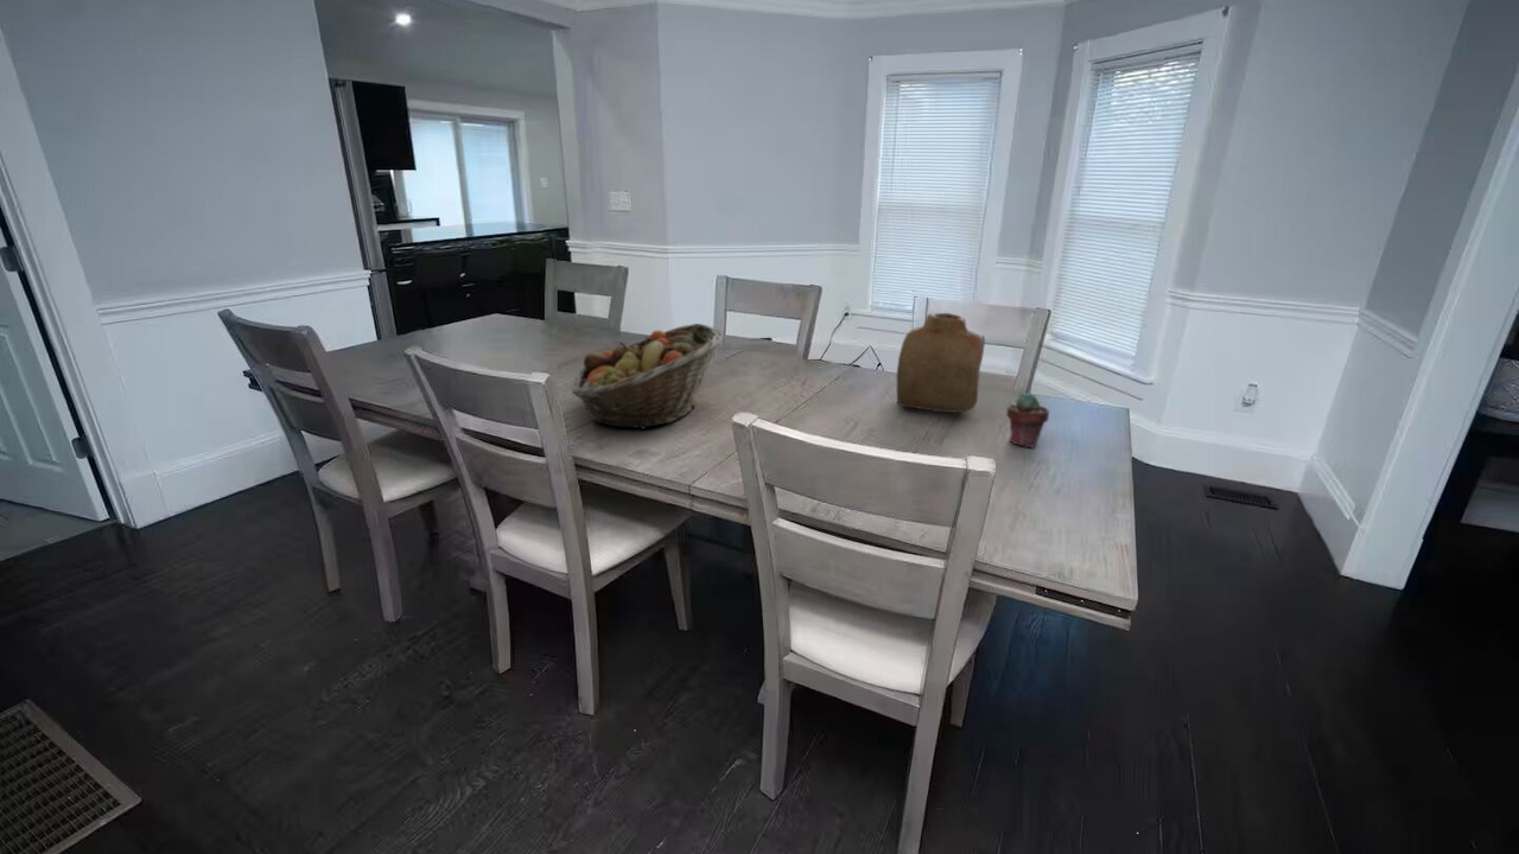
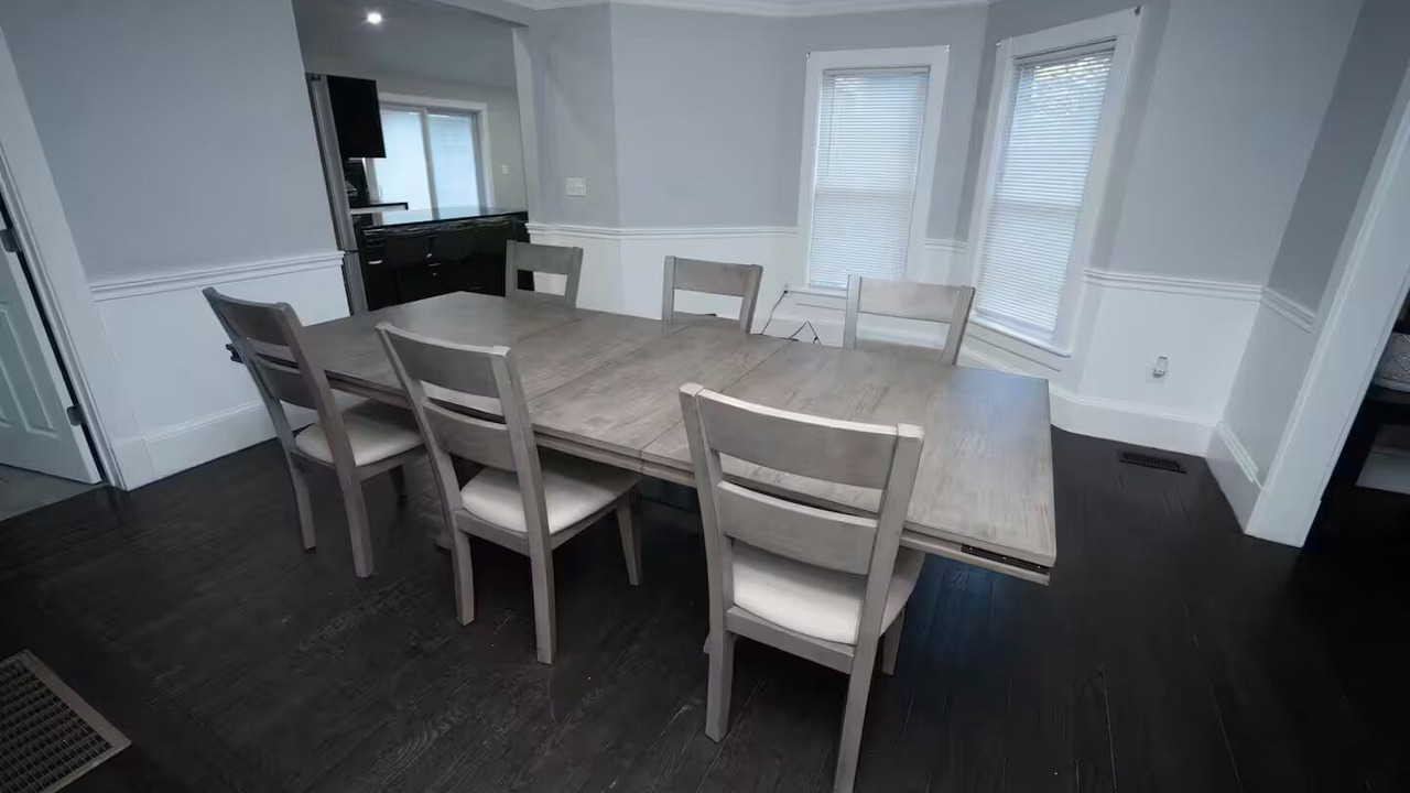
- fruit basket (648, 370)
- potted succulent (1027, 418)
- vase (941, 362)
